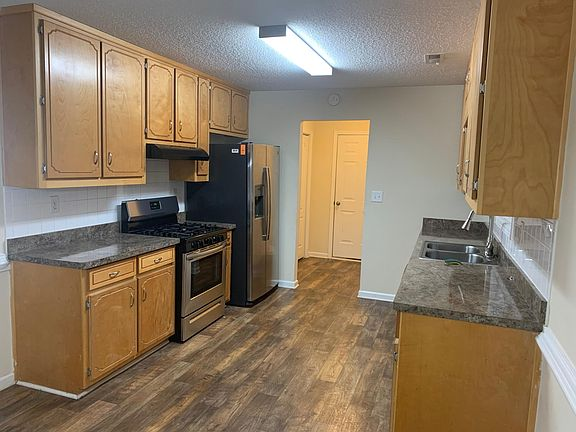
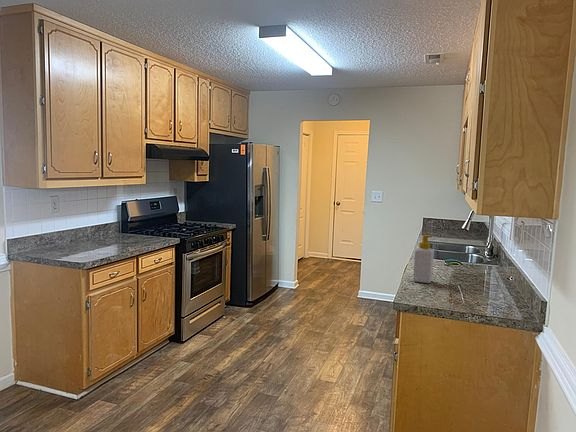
+ soap bottle (423, 258)
